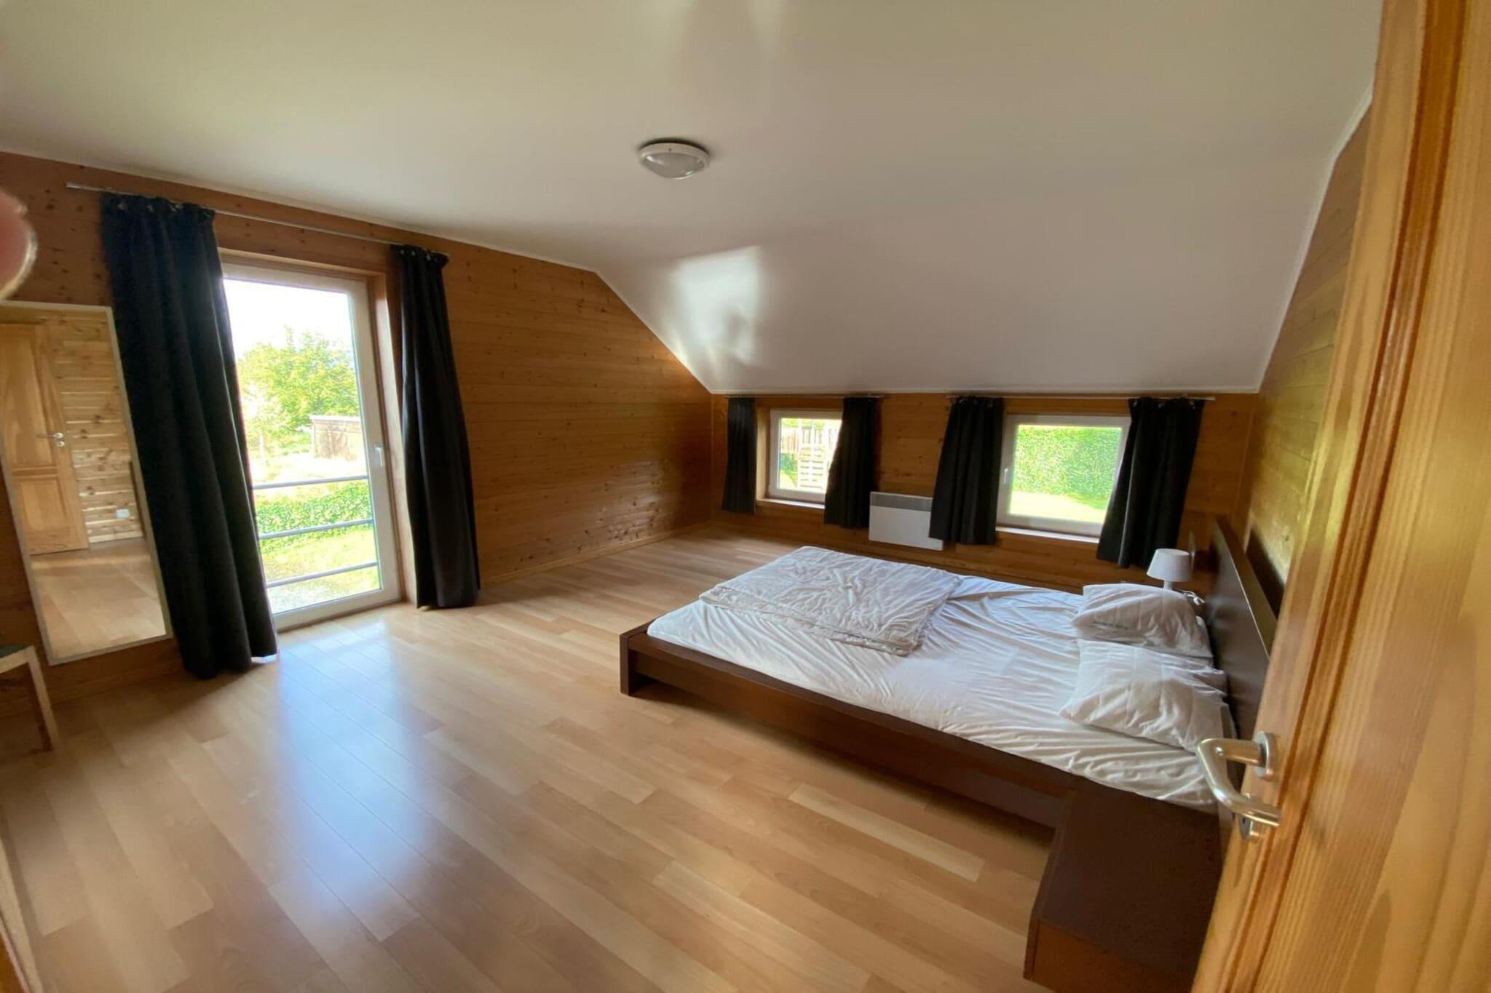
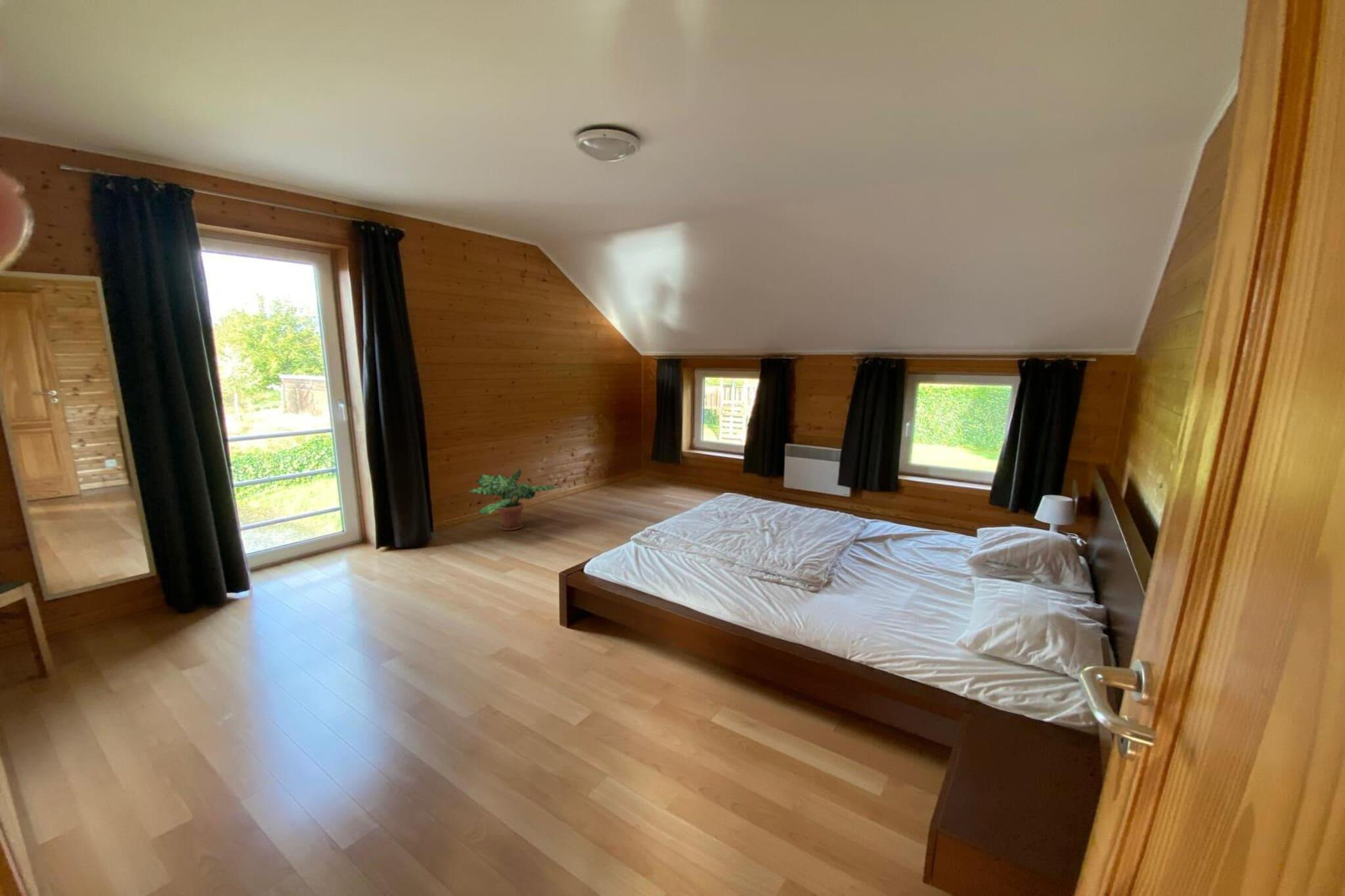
+ potted plant (505, 496)
